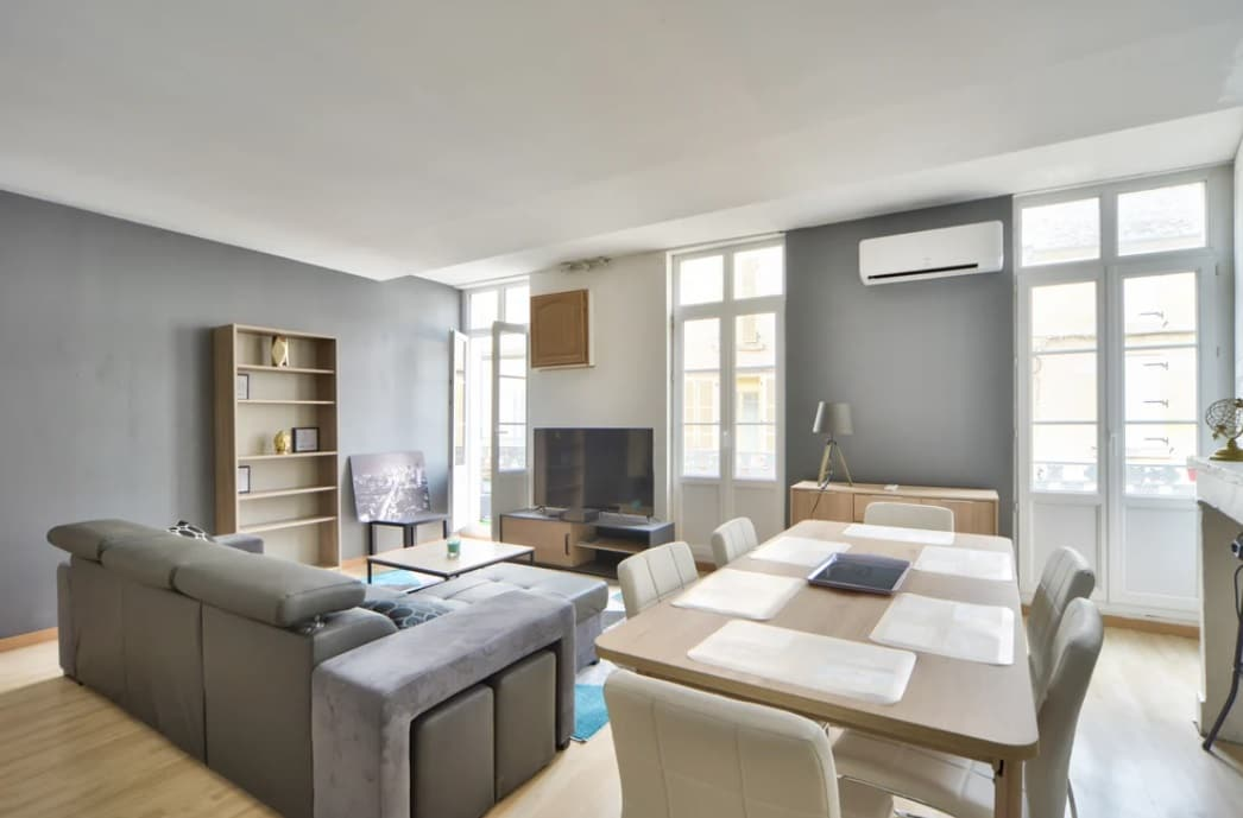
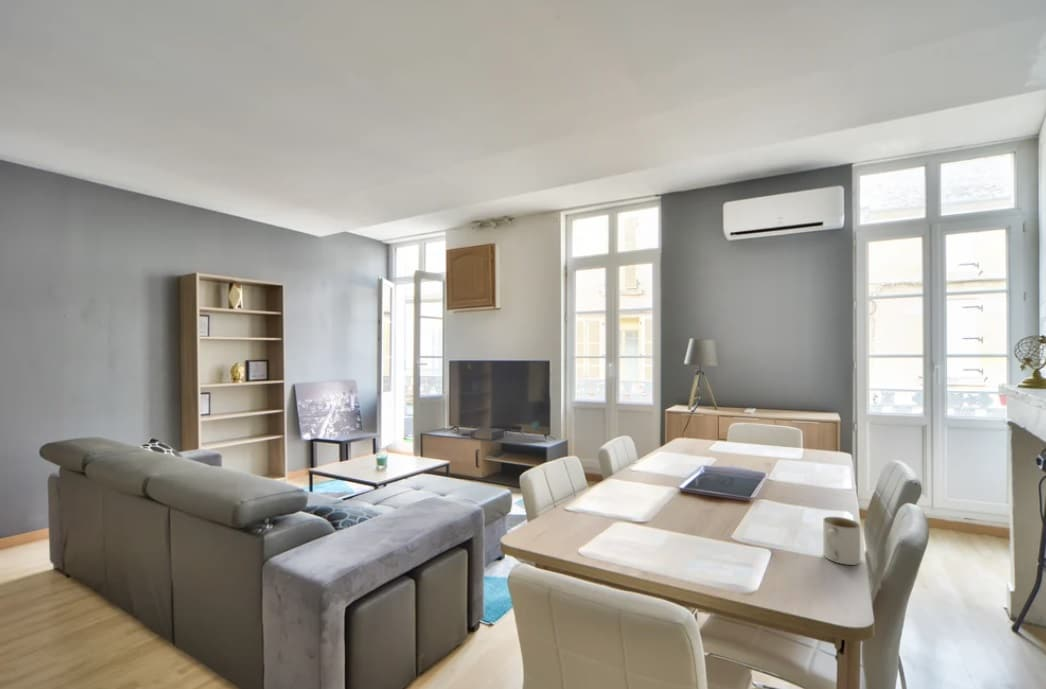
+ mug (838, 541)
